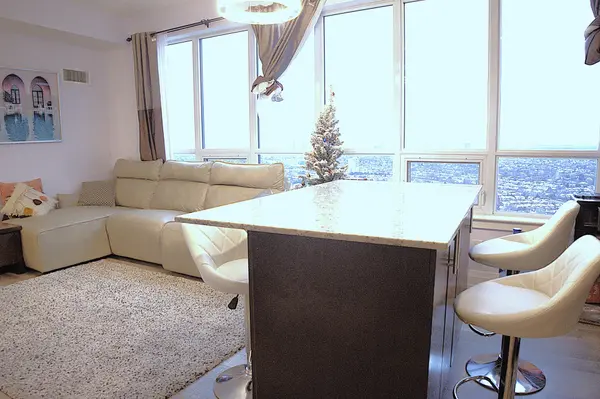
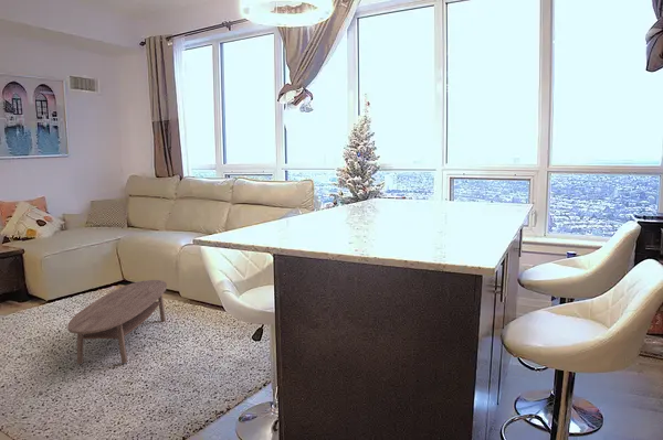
+ coffee table (125, 320)
